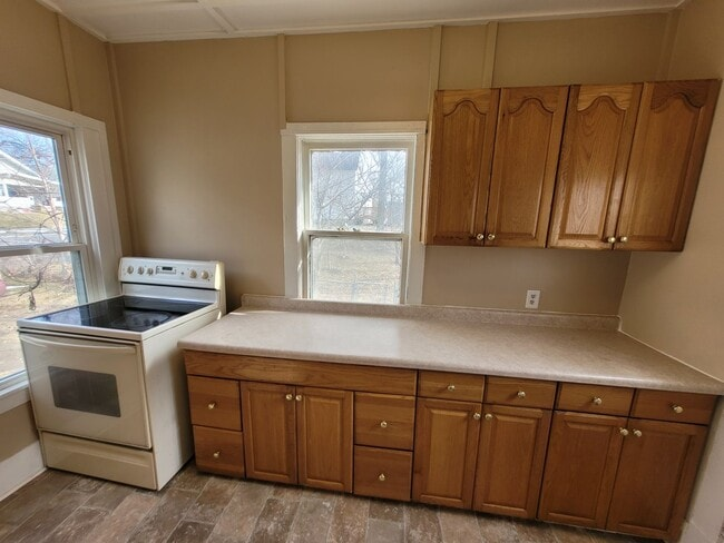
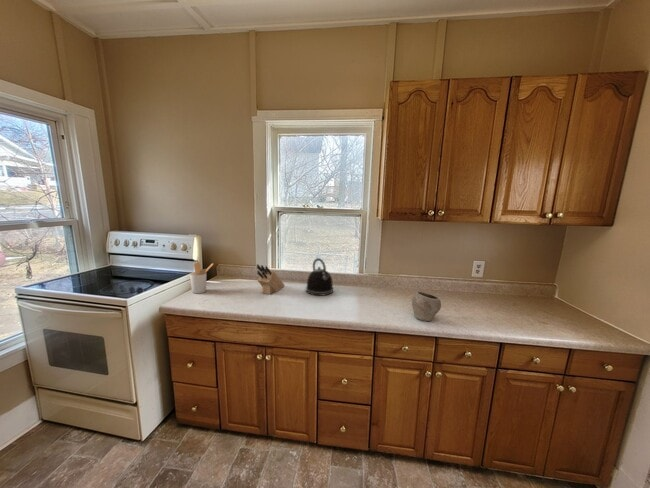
+ kettle (319, 274)
+ knife block (270, 276)
+ utensil holder (202, 277)
+ bowl (425, 305)
